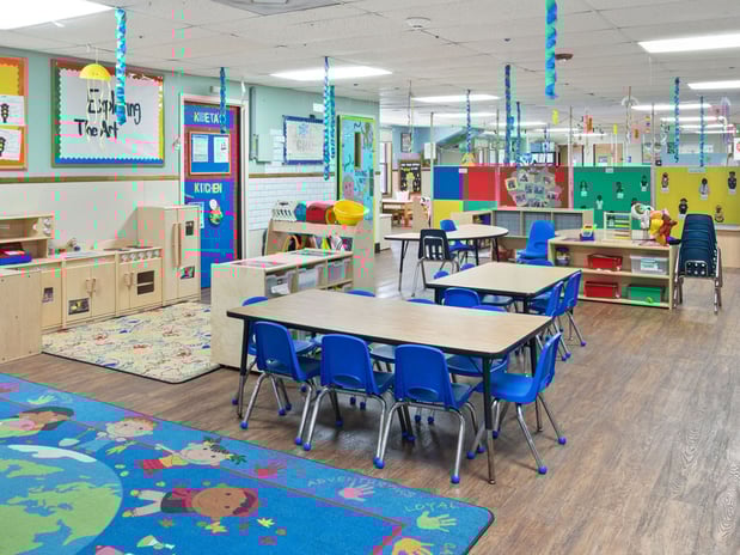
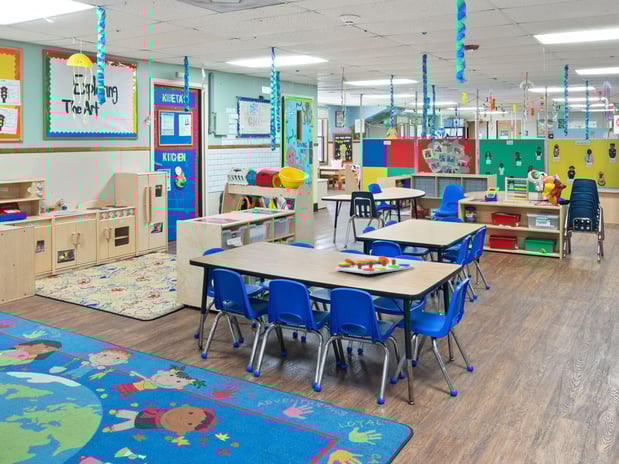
+ board game (374, 263)
